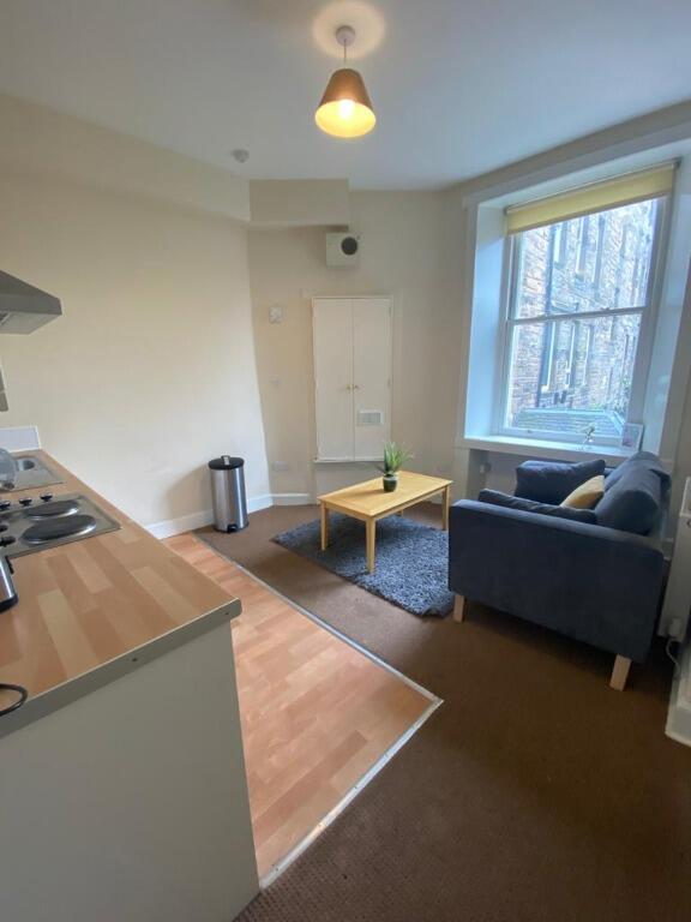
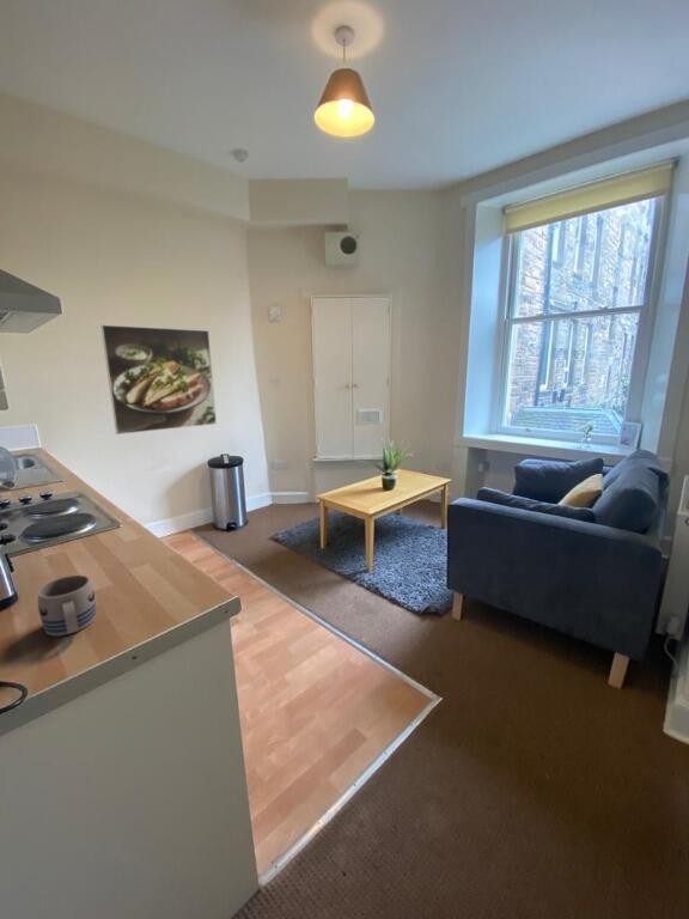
+ mug (68, 607)
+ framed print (164, 379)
